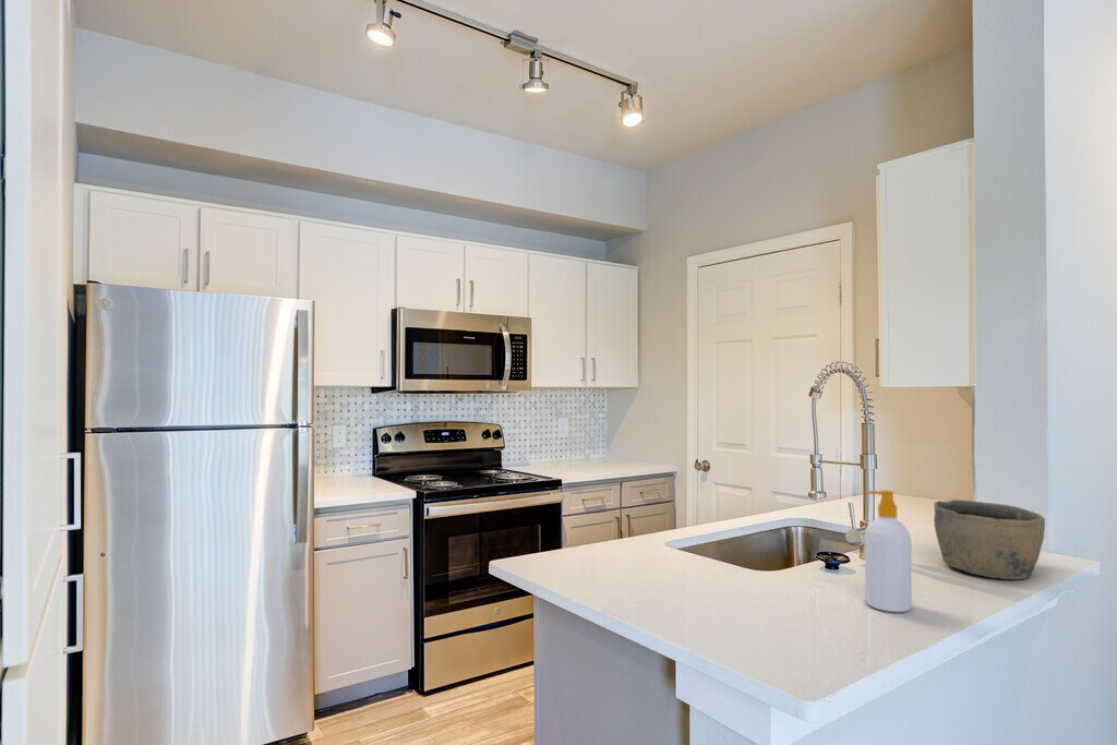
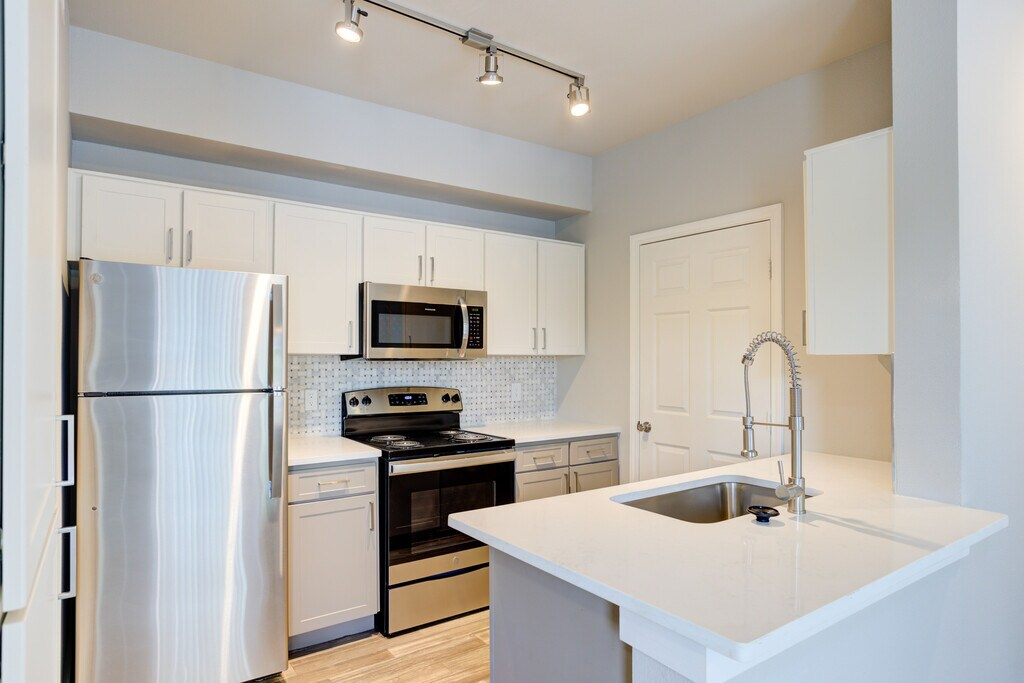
- bowl (987, 538)
- soap bottle (886, 548)
